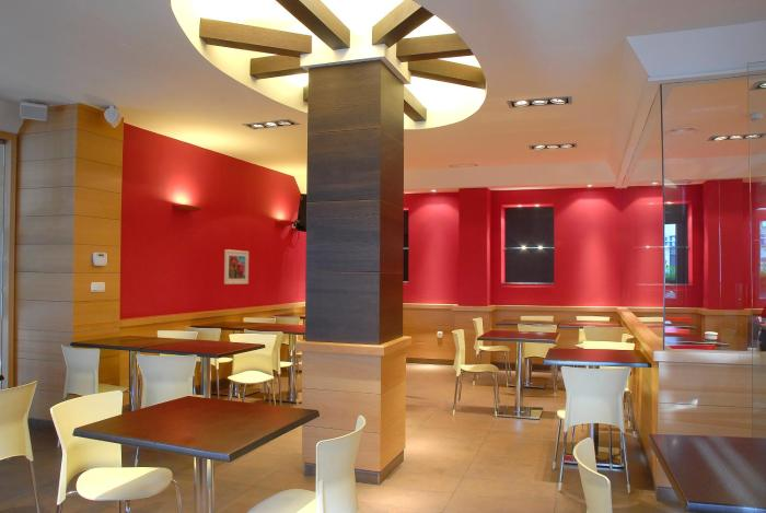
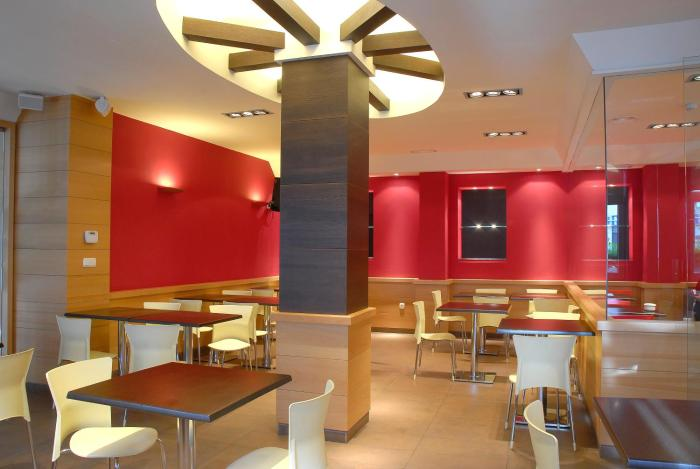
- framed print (236, 267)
